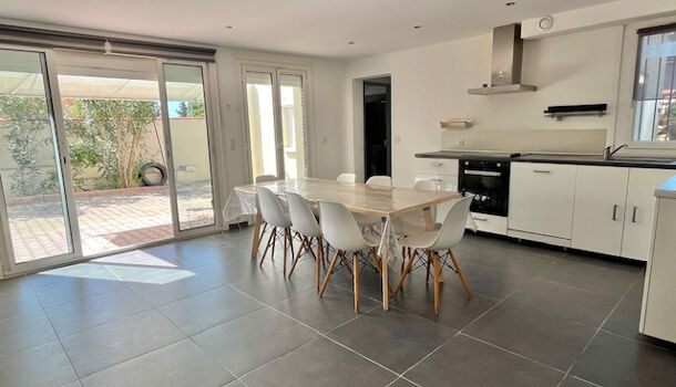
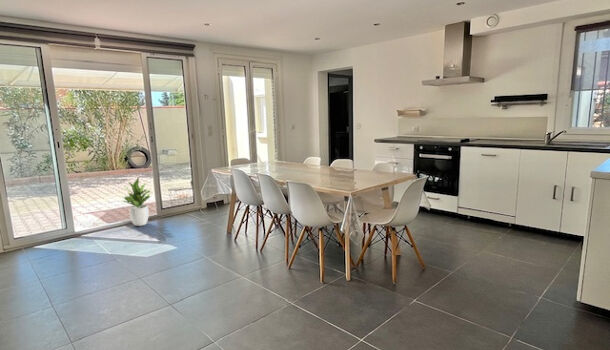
+ potted plant (137, 201)
